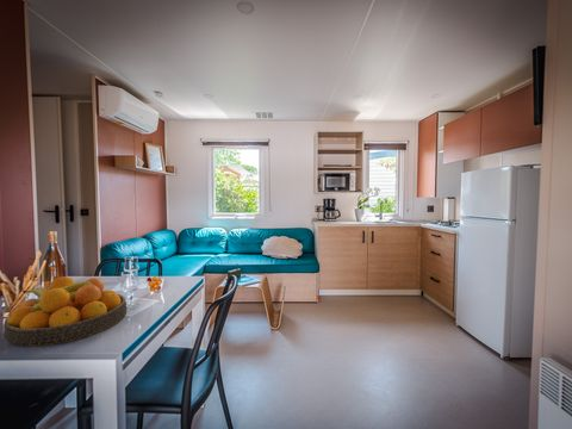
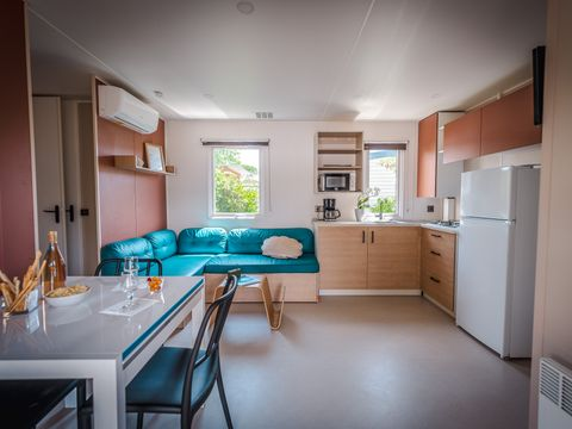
- fruit bowl (70, 301)
